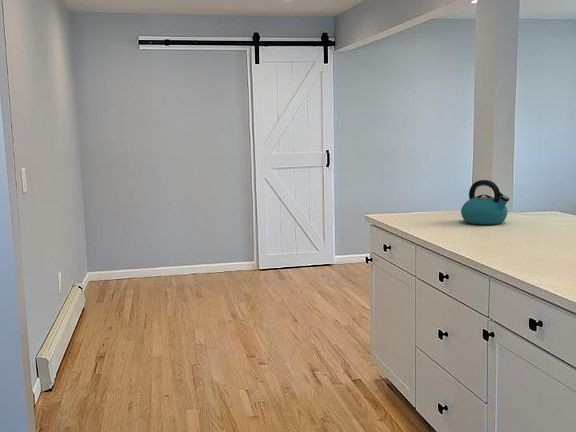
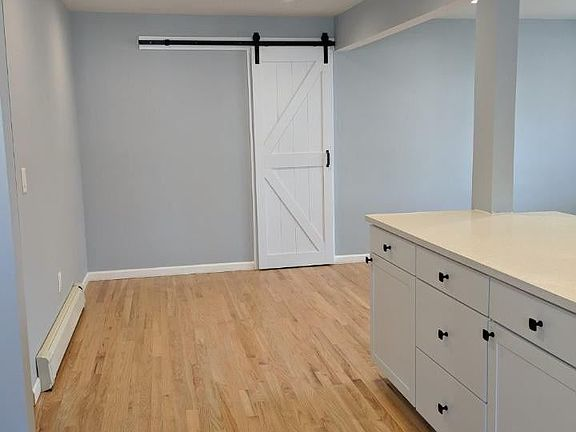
- kettle (486, 201)
